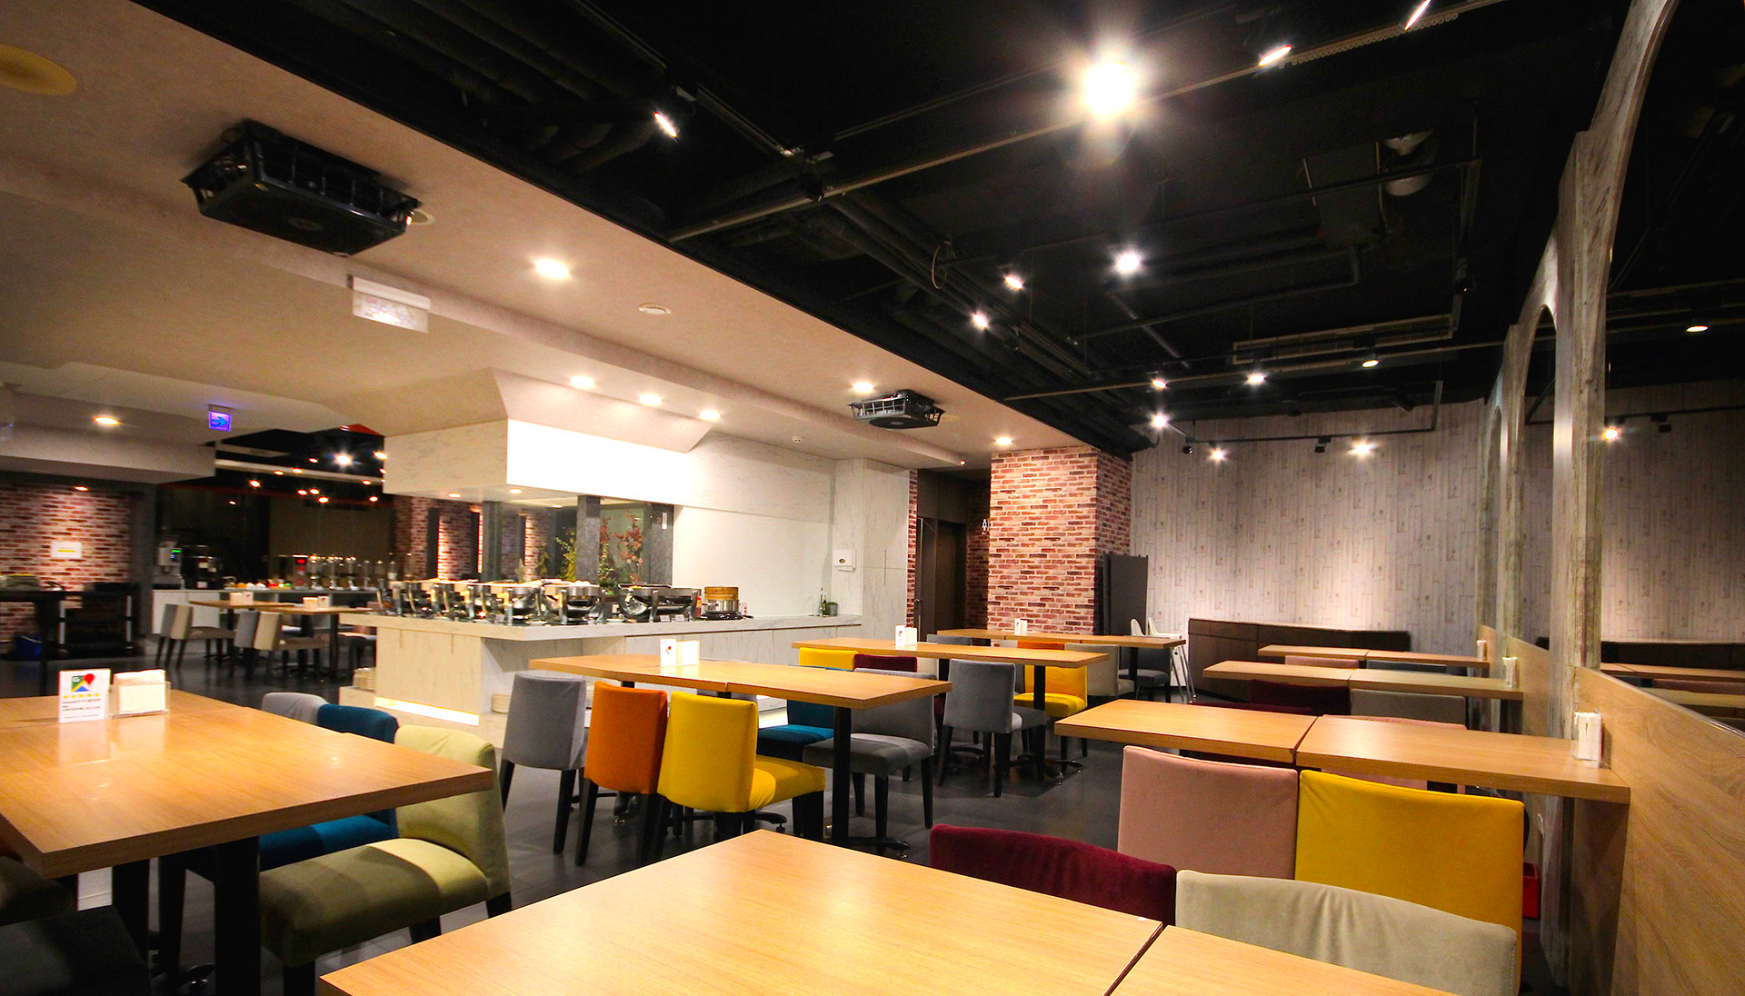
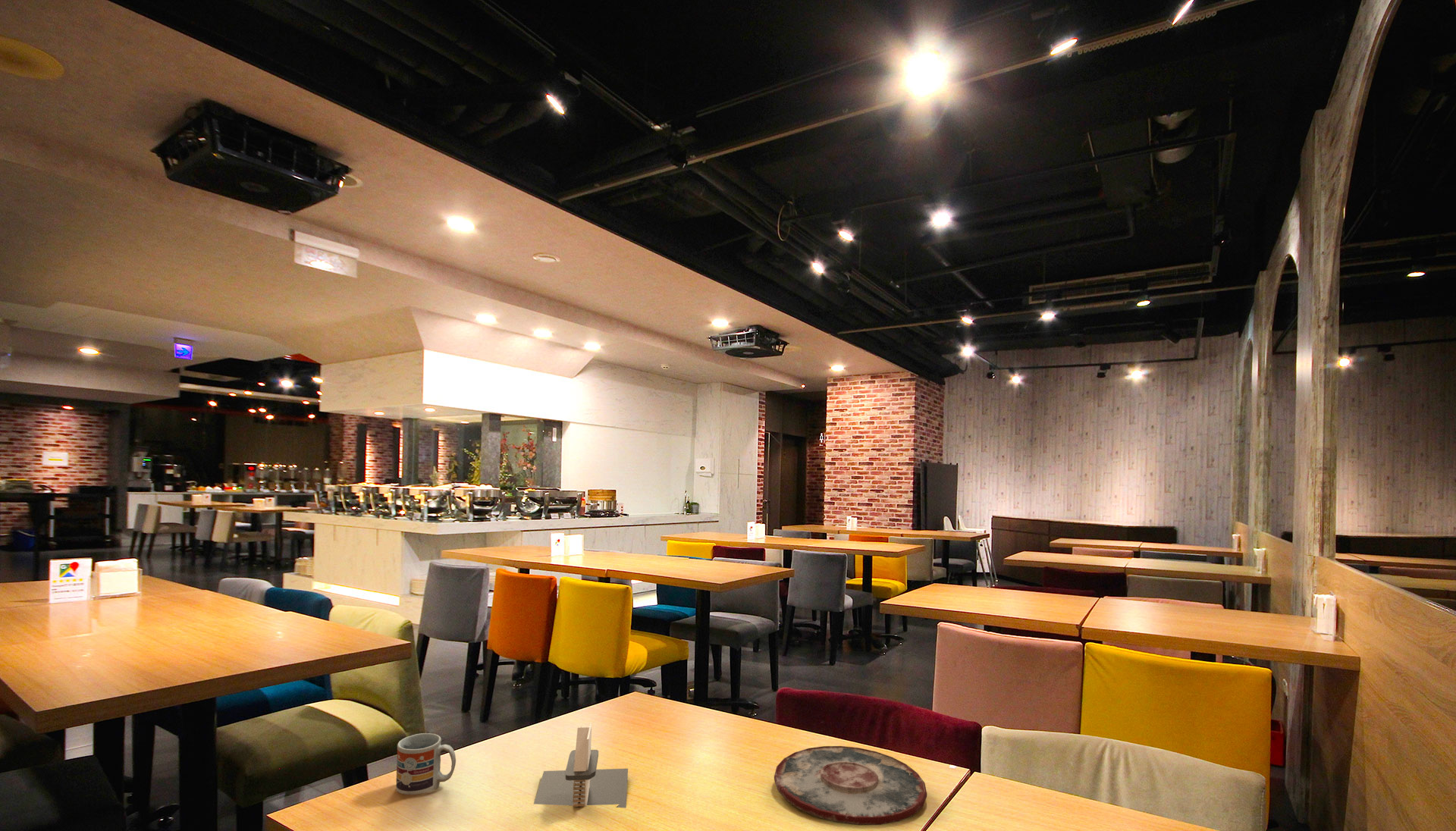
+ cup (426, 764)
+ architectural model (582, 764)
+ plate (849, 782)
